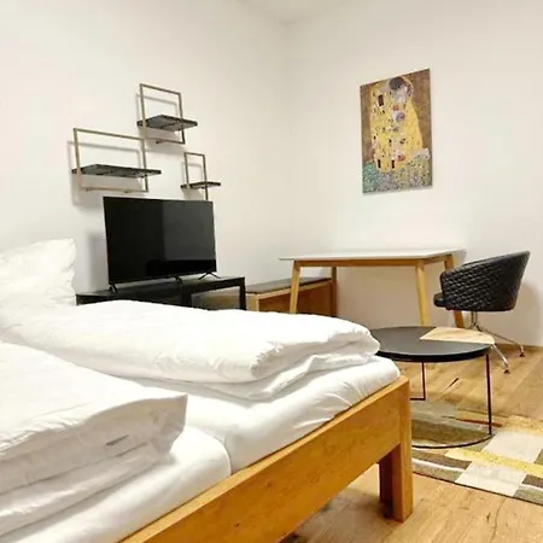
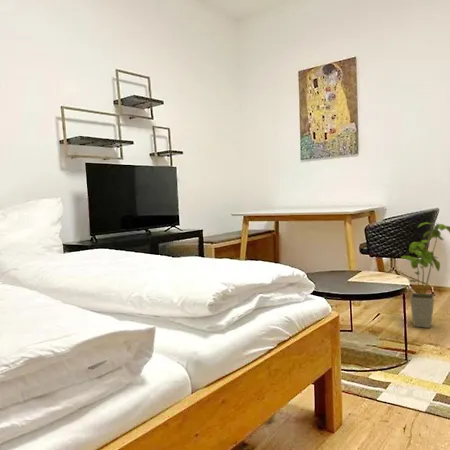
+ house plant (428, 274)
